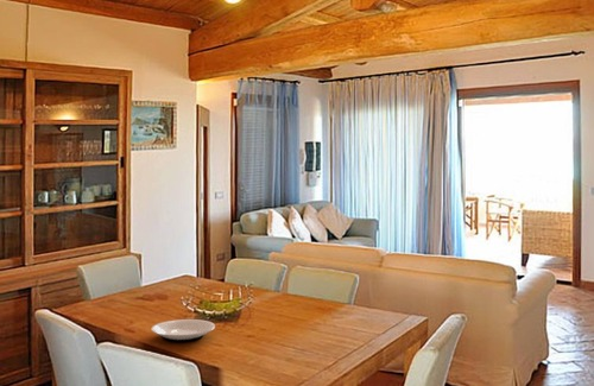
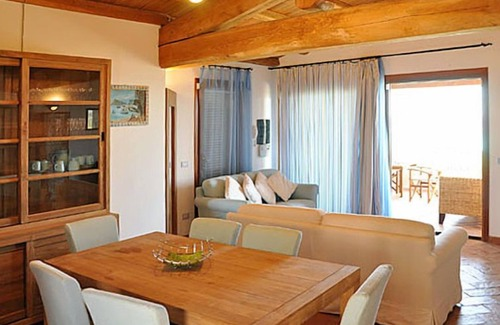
- plate (183, 331)
